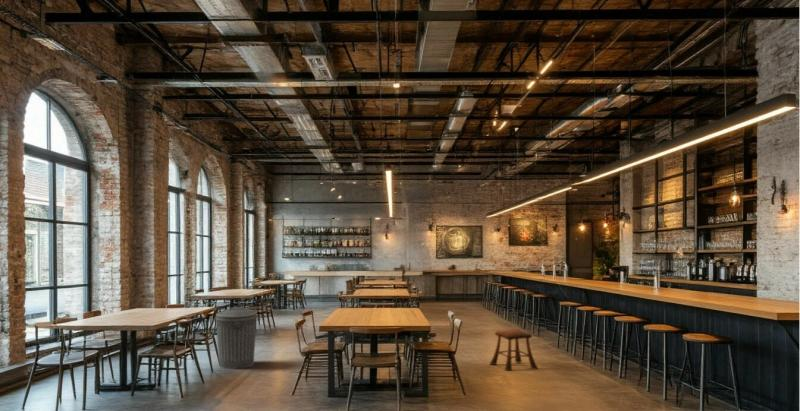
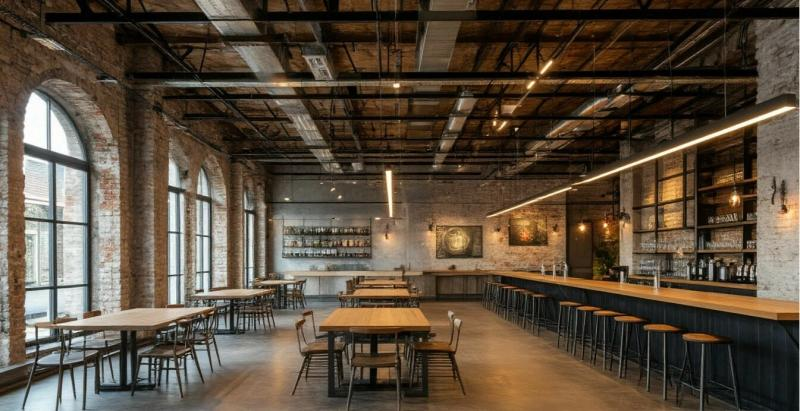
- trash can (236, 336)
- stool (513, 350)
